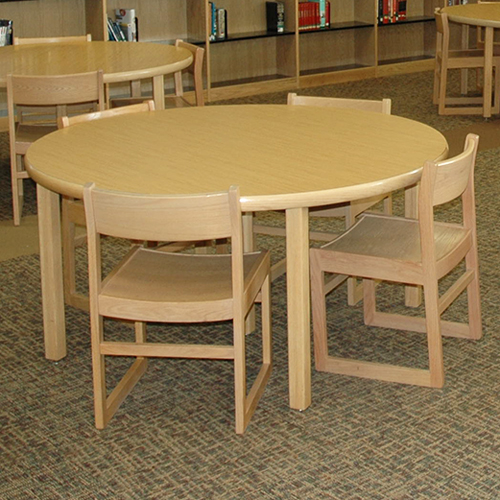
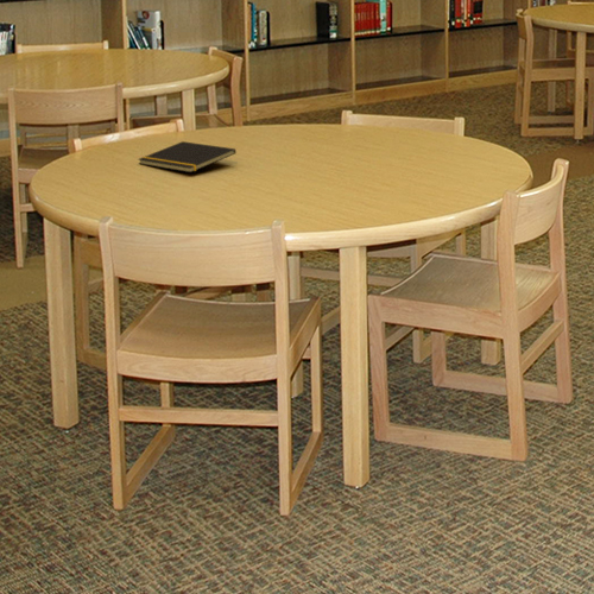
+ notepad (187, 156)
